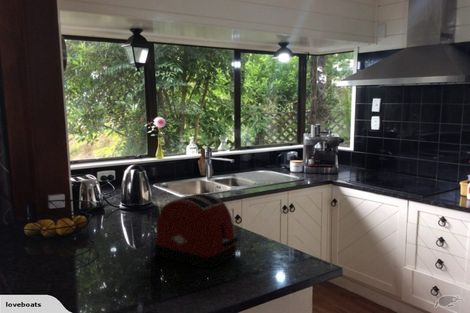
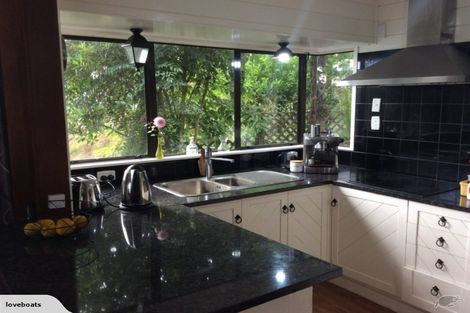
- toaster (194, 225)
